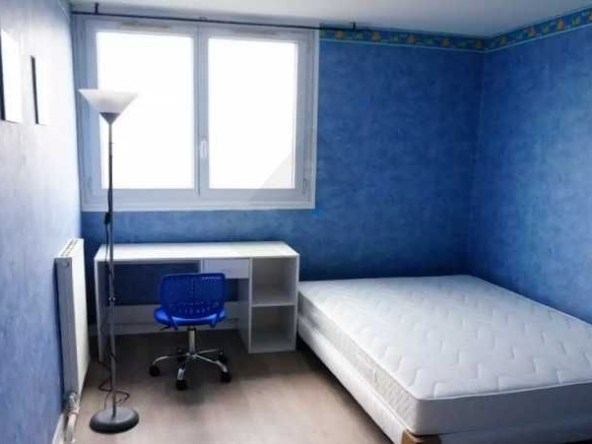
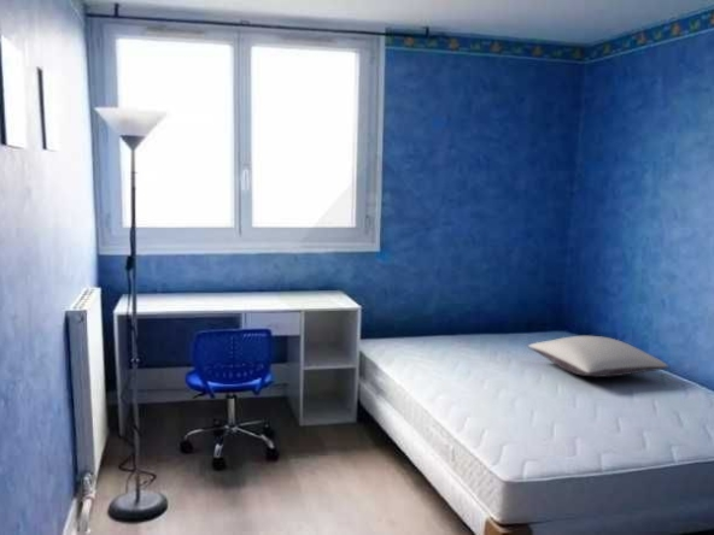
+ pillow (595, 354)
